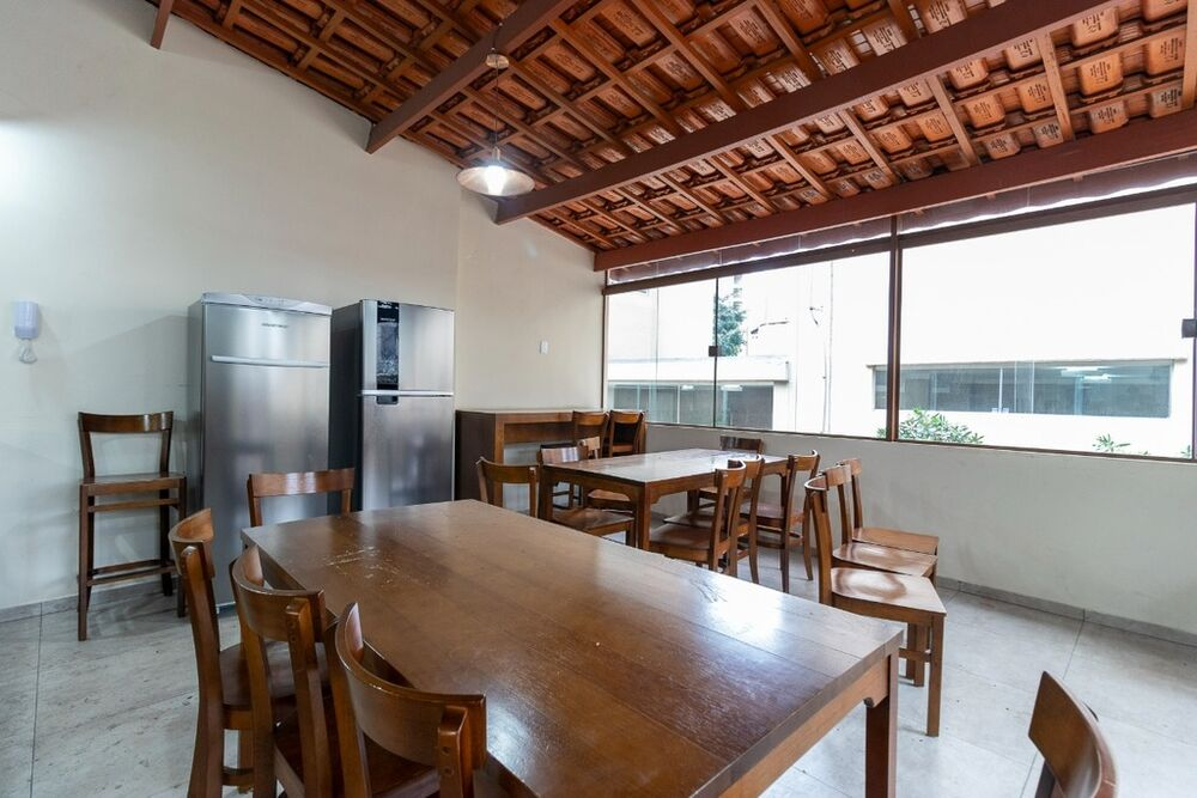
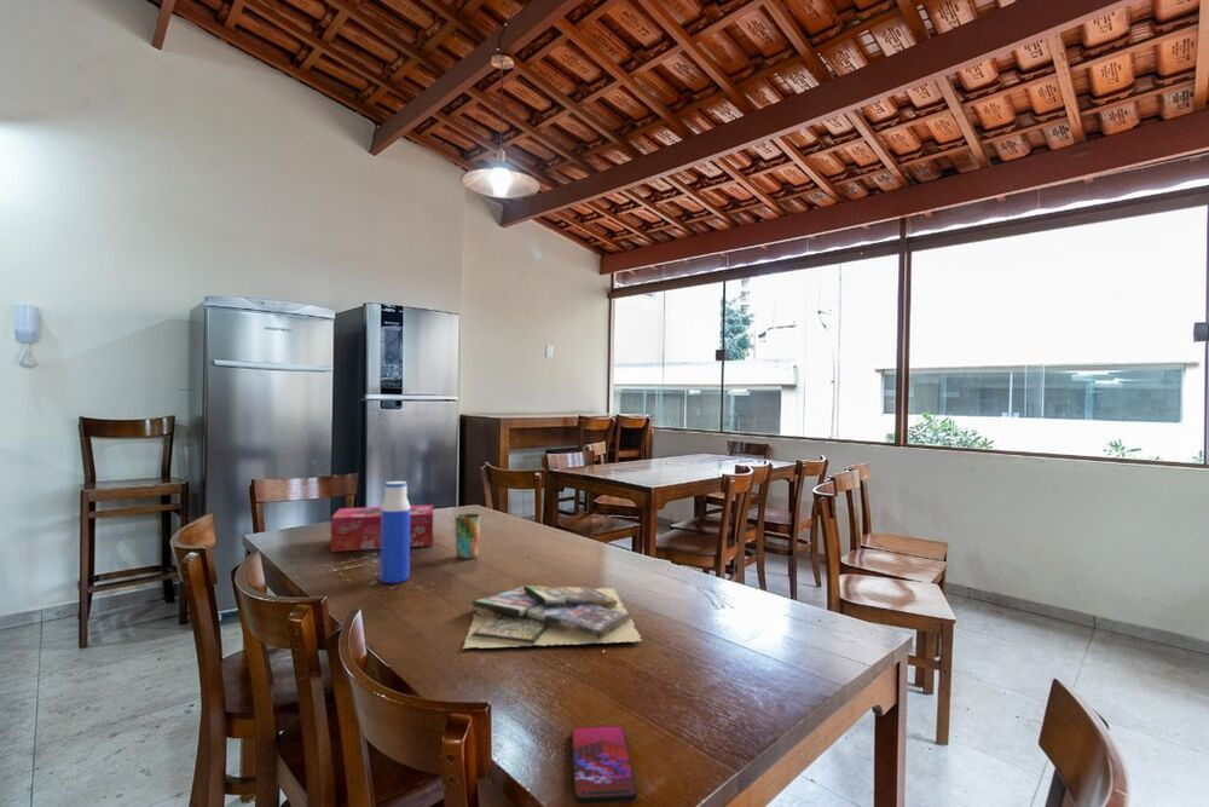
+ video game cases (549, 604)
+ water bottle (395, 530)
+ cup (467, 536)
+ tissue box (380, 526)
+ smartphone (601, 760)
